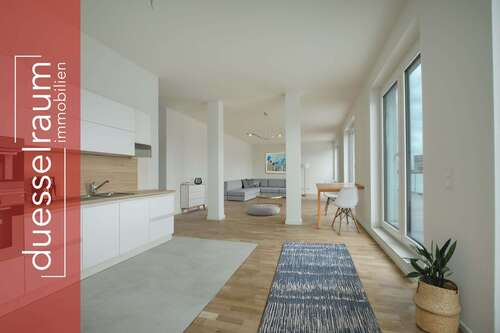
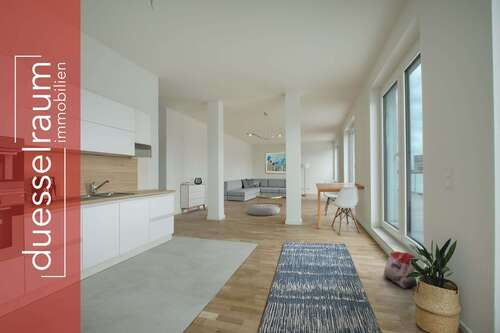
+ bag (399, 263)
